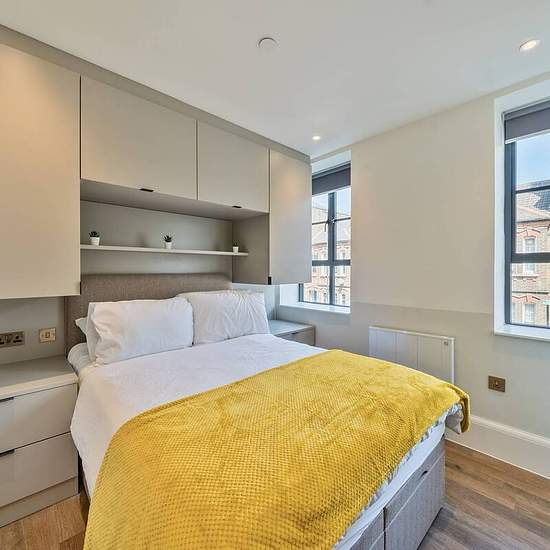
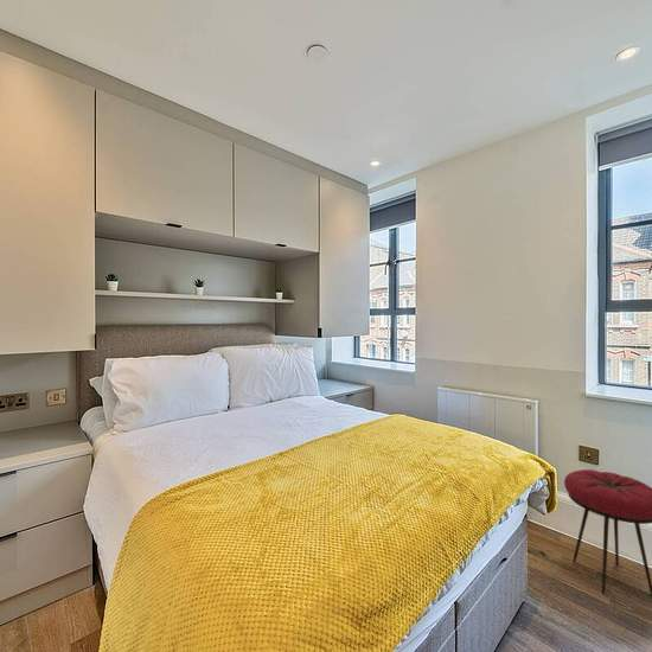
+ stool (607, 529)
